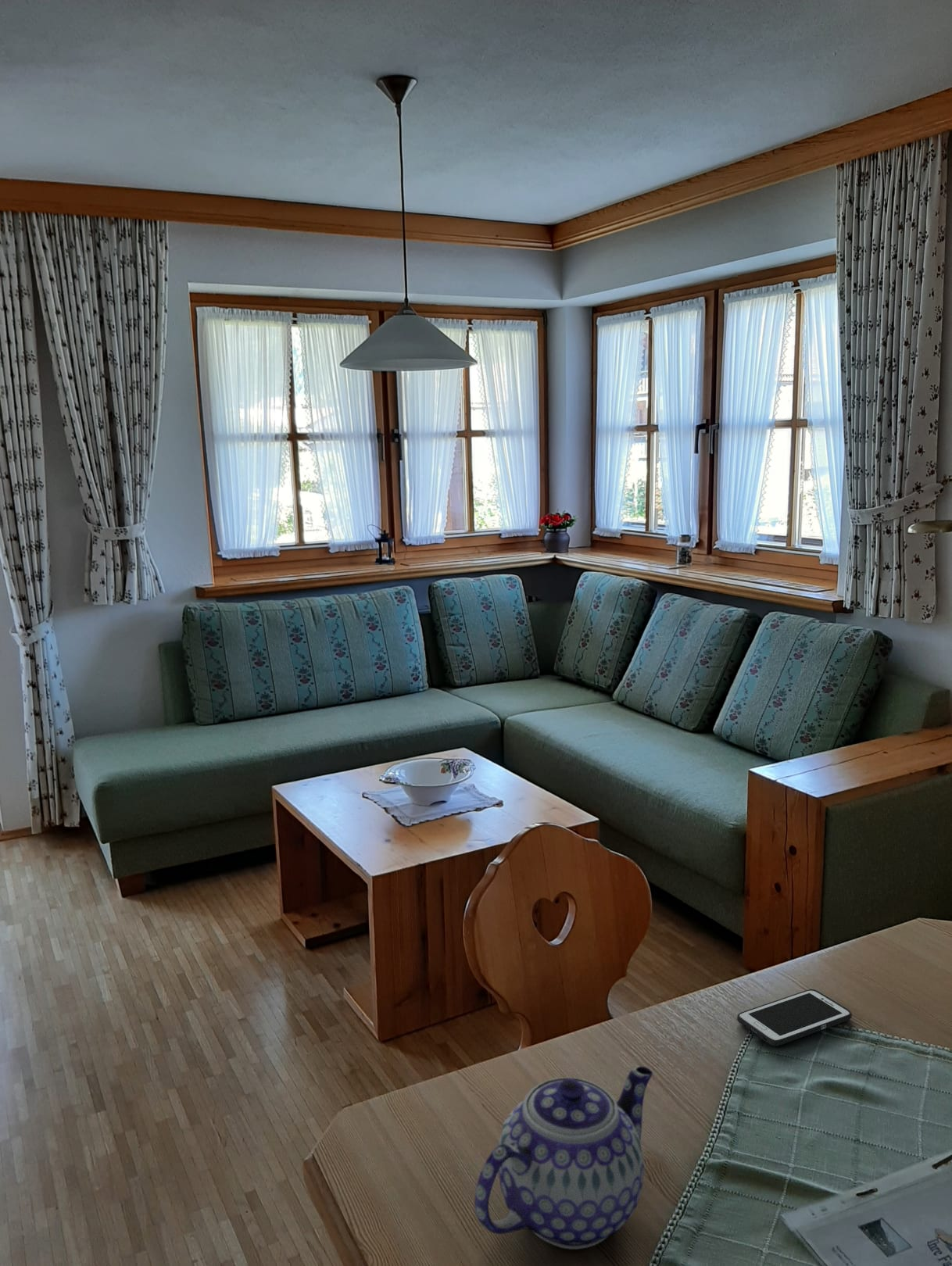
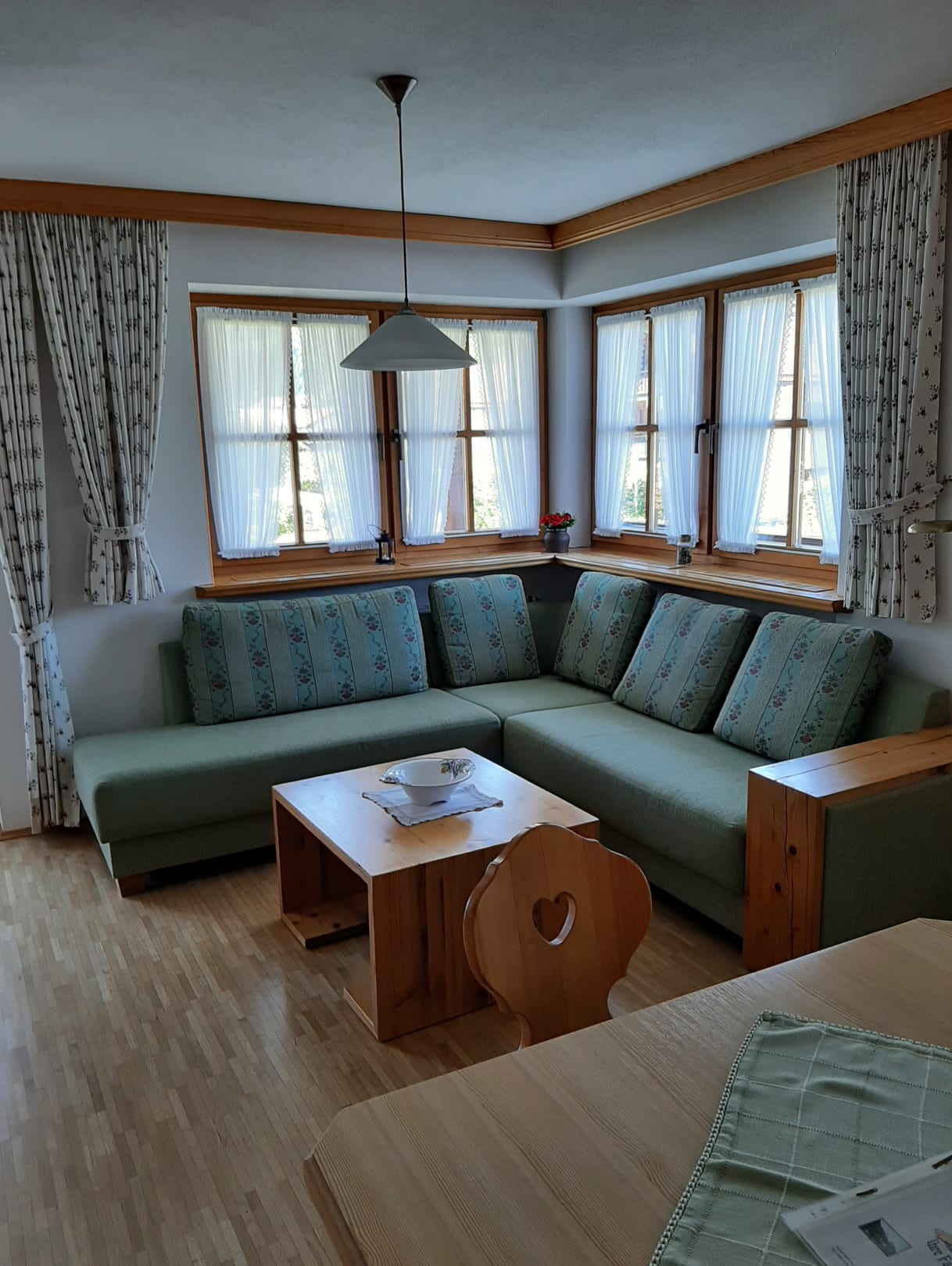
- cell phone (794, 1017)
- teapot (570, 1147)
